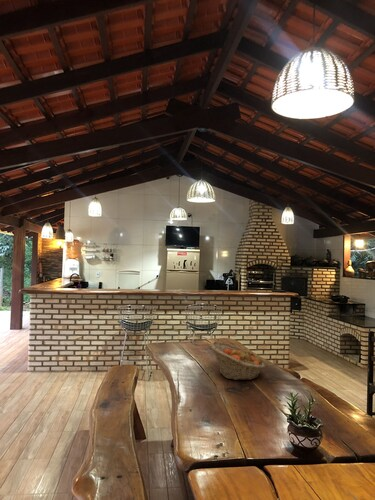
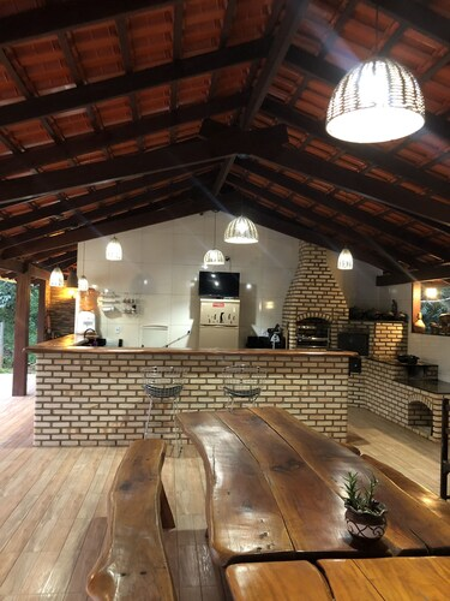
- fruit basket (236, 359)
